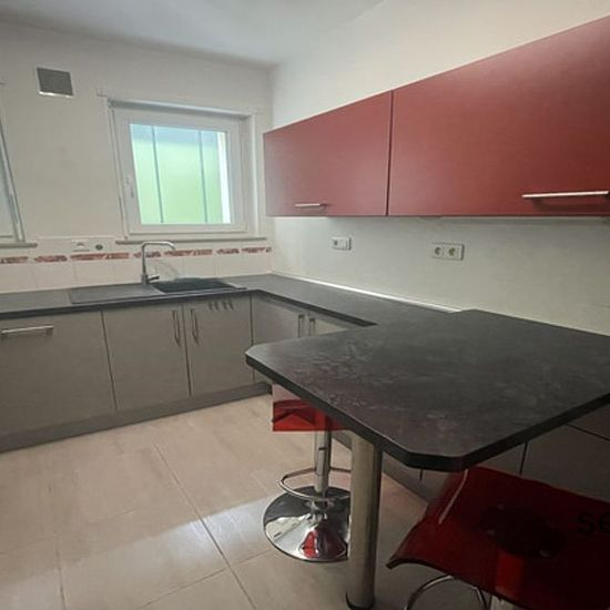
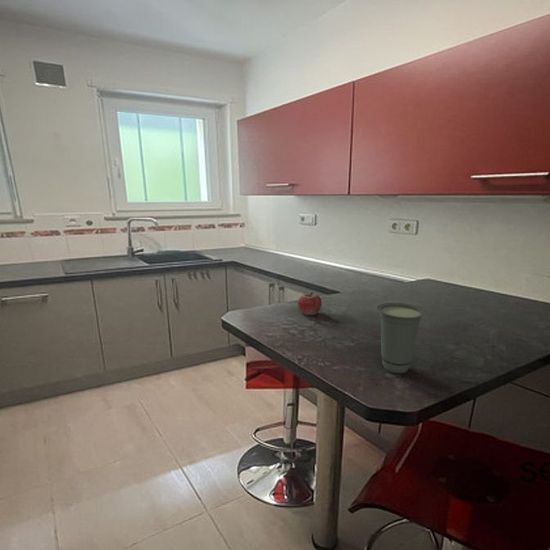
+ cup (398, 339)
+ fruit (309, 301)
